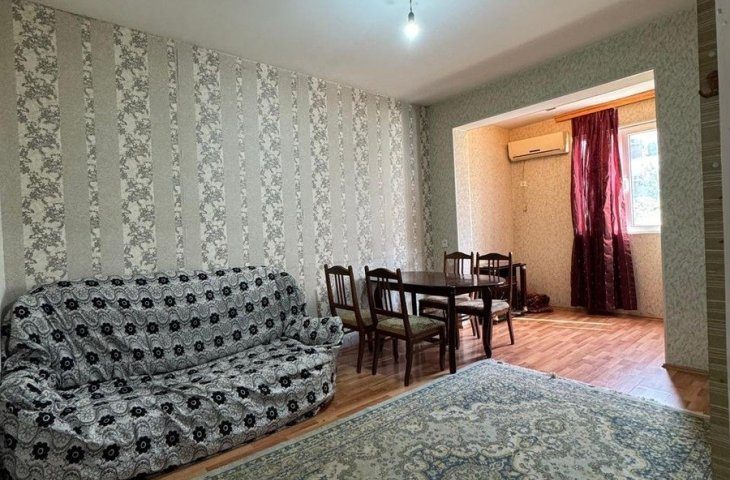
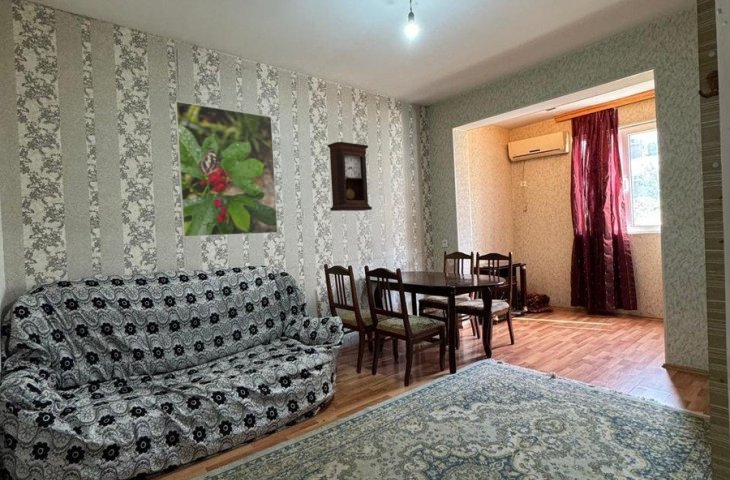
+ pendulum clock (351, 177)
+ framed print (230, 172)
